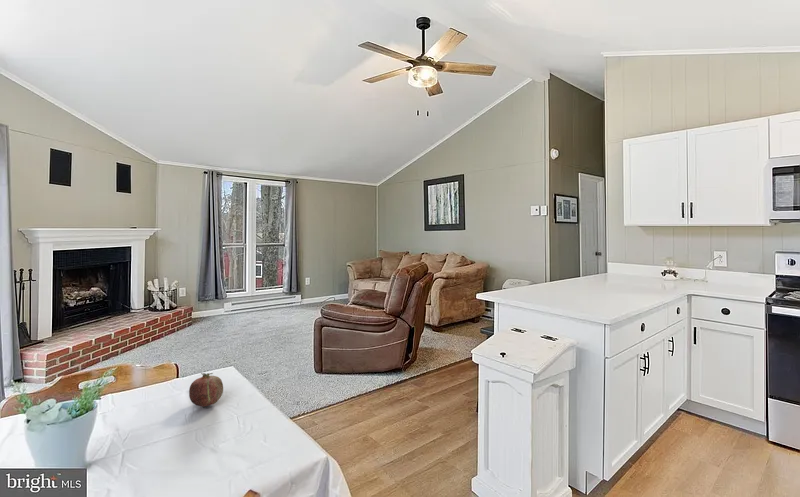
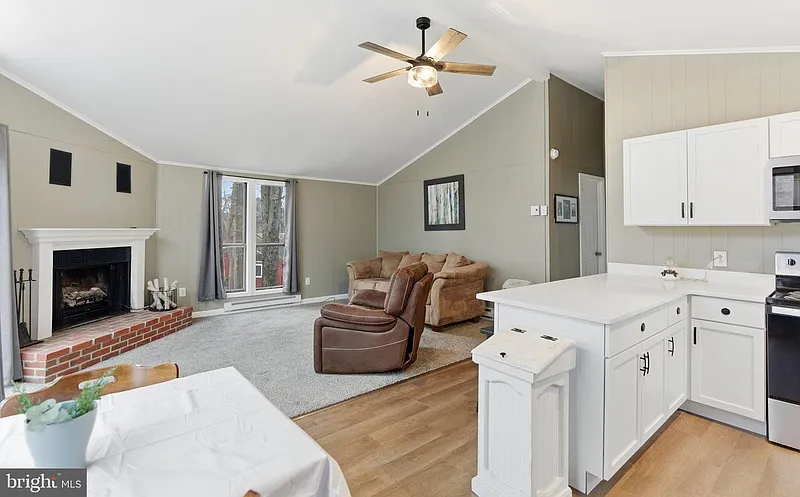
- fruit (206, 388)
